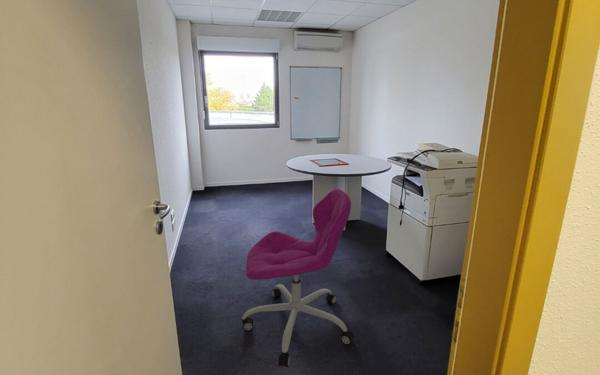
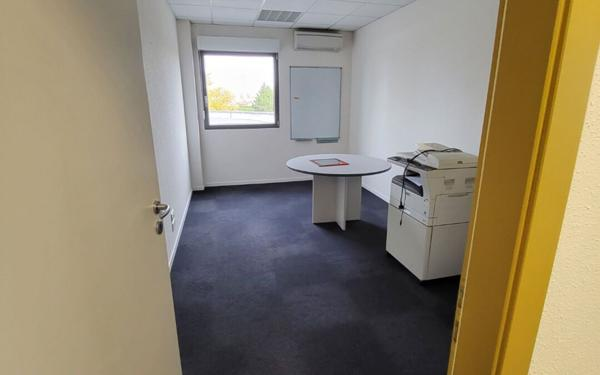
- office chair (294, 262)
